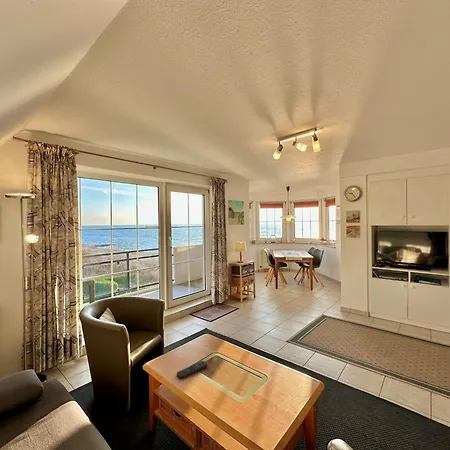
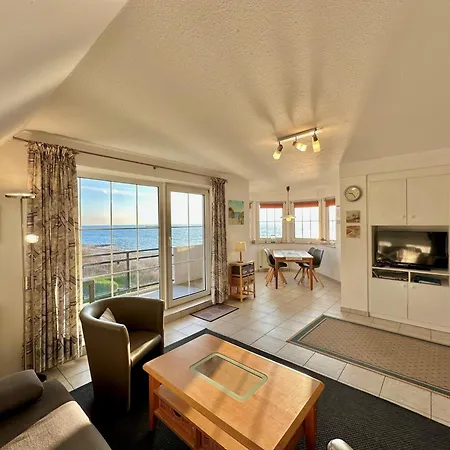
- remote control (192, 369)
